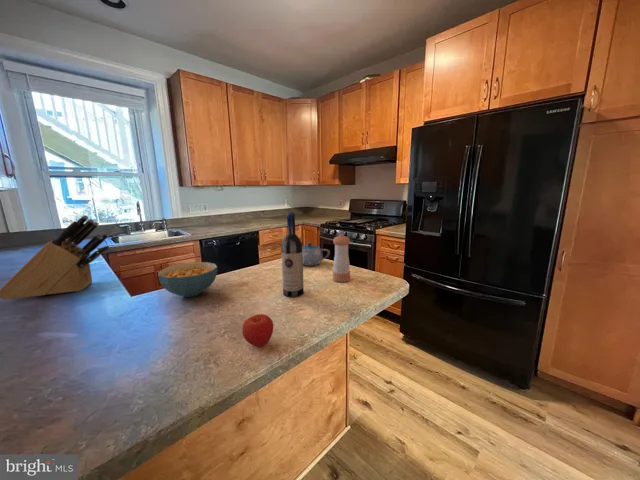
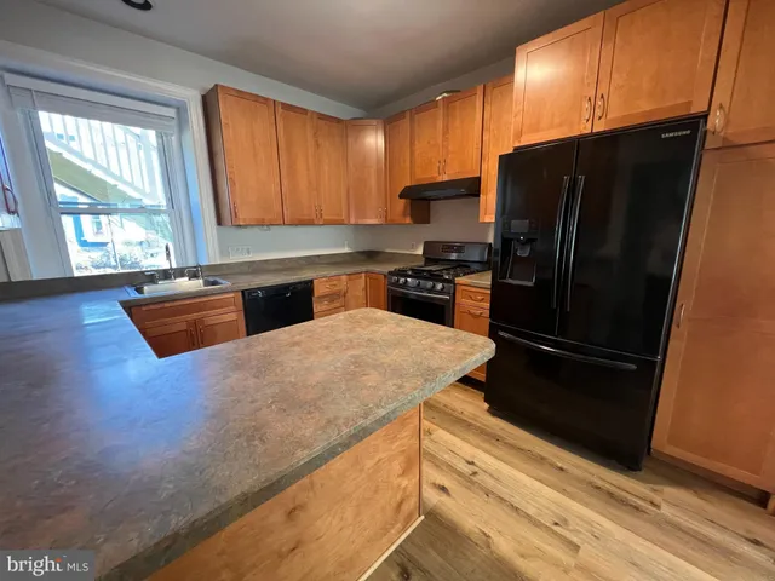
- pepper shaker (341, 257)
- cereal bowl (190, 281)
- chinaware (308, 253)
- apple (258, 329)
- knife block (55, 254)
- wine bottle (292, 254)
